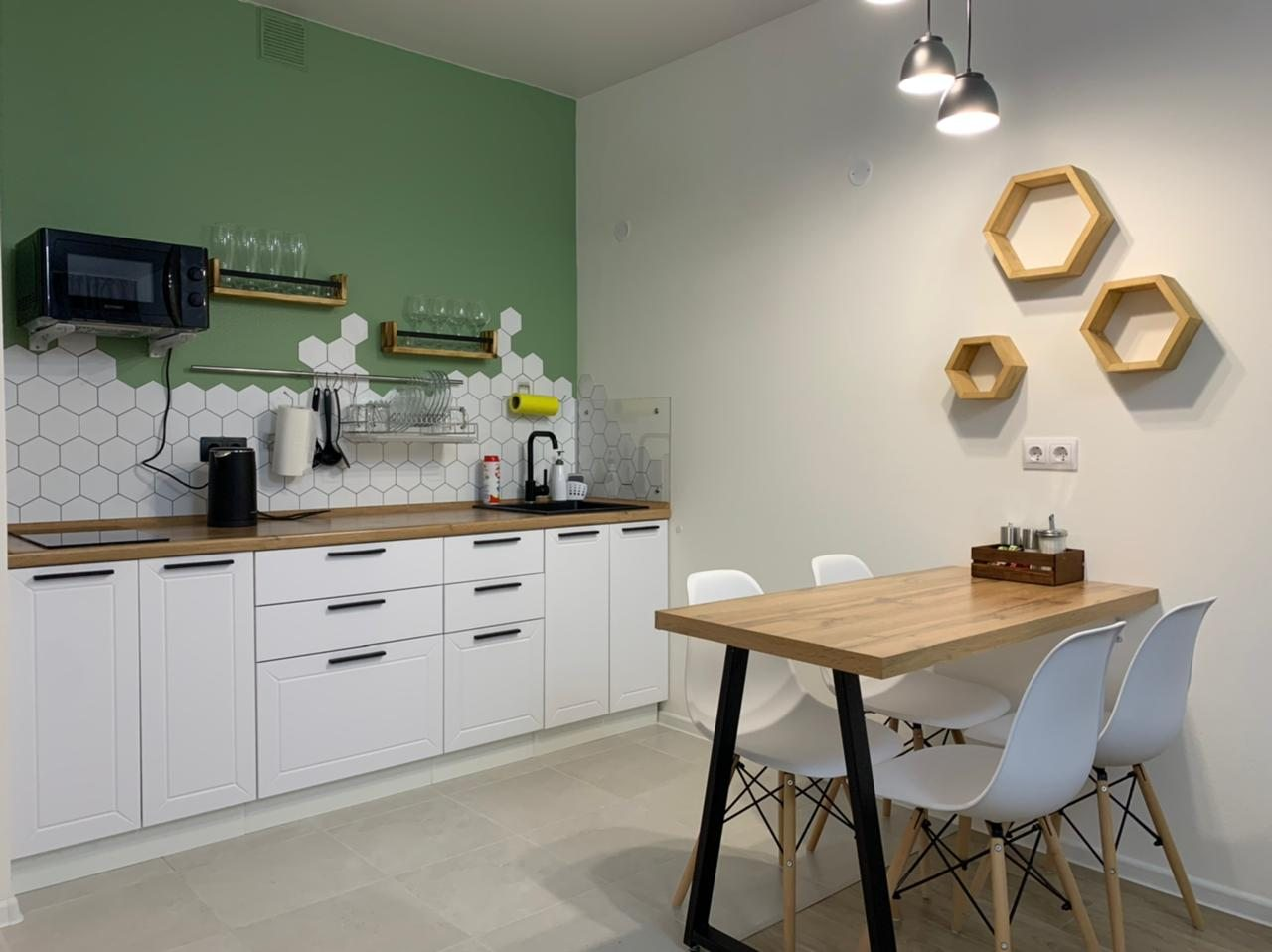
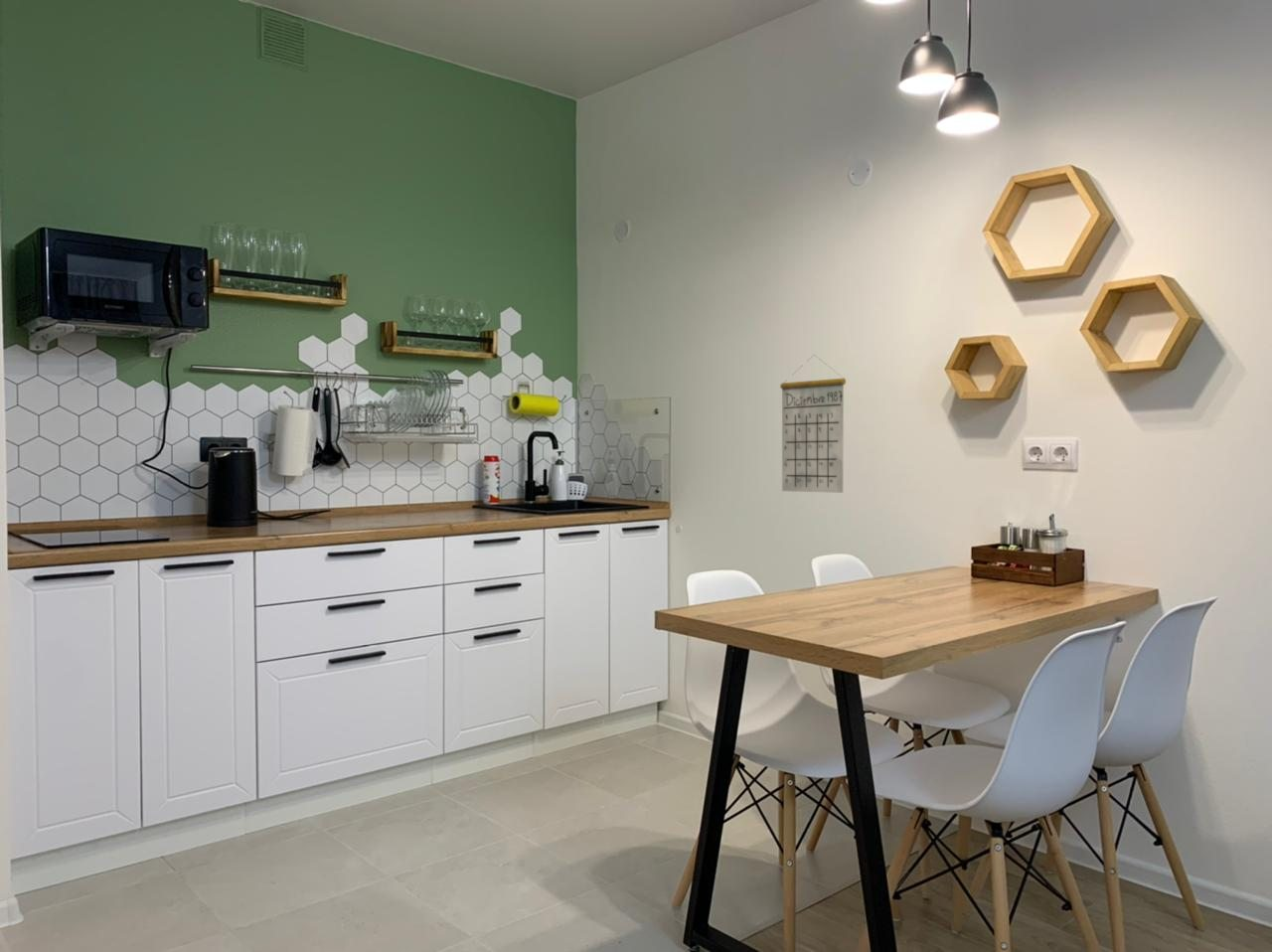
+ calendar (812, 422)
